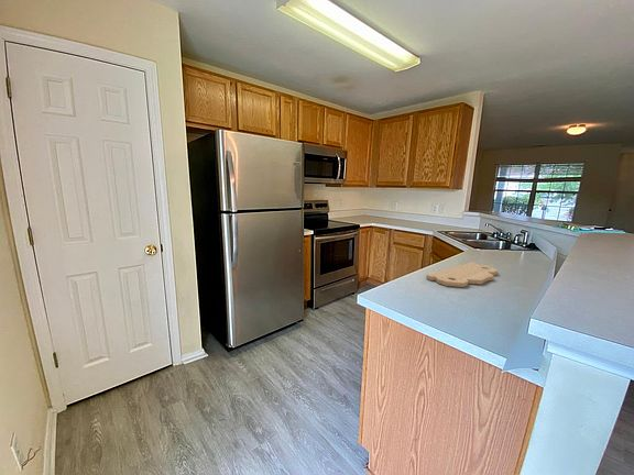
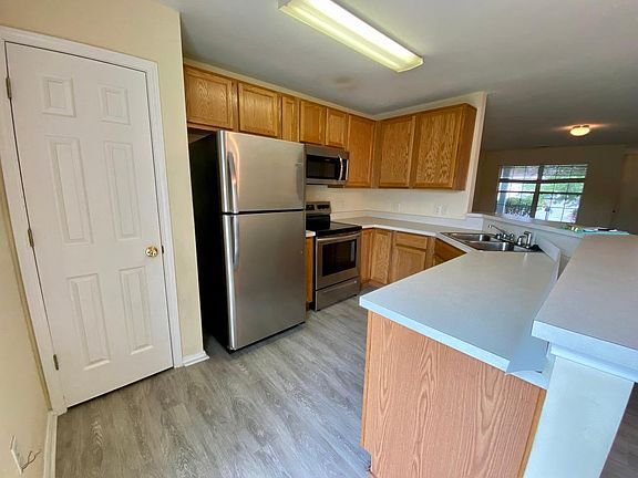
- cutting board (467, 274)
